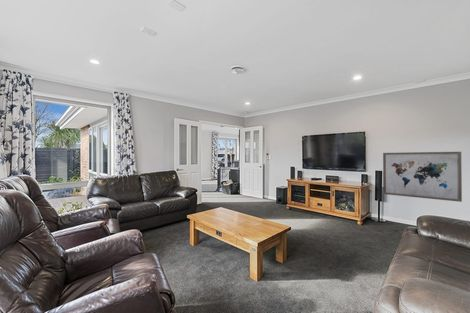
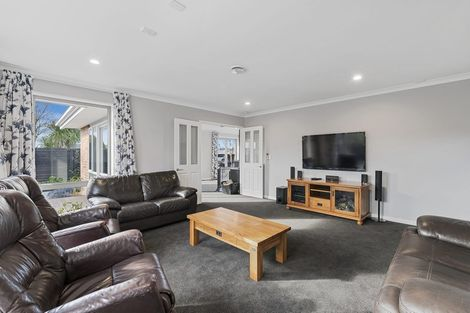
- wall art (418, 174)
